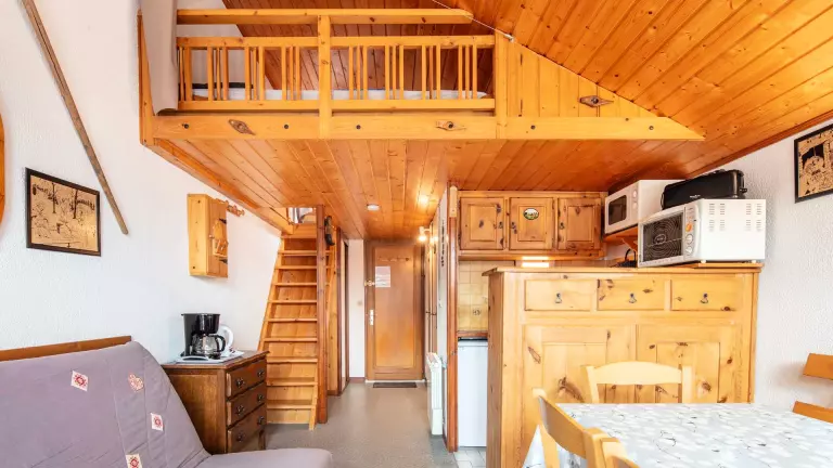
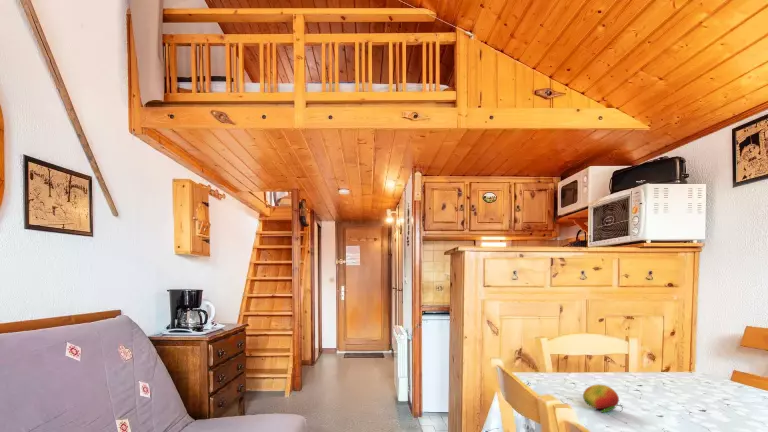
+ fruit (600, 396)
